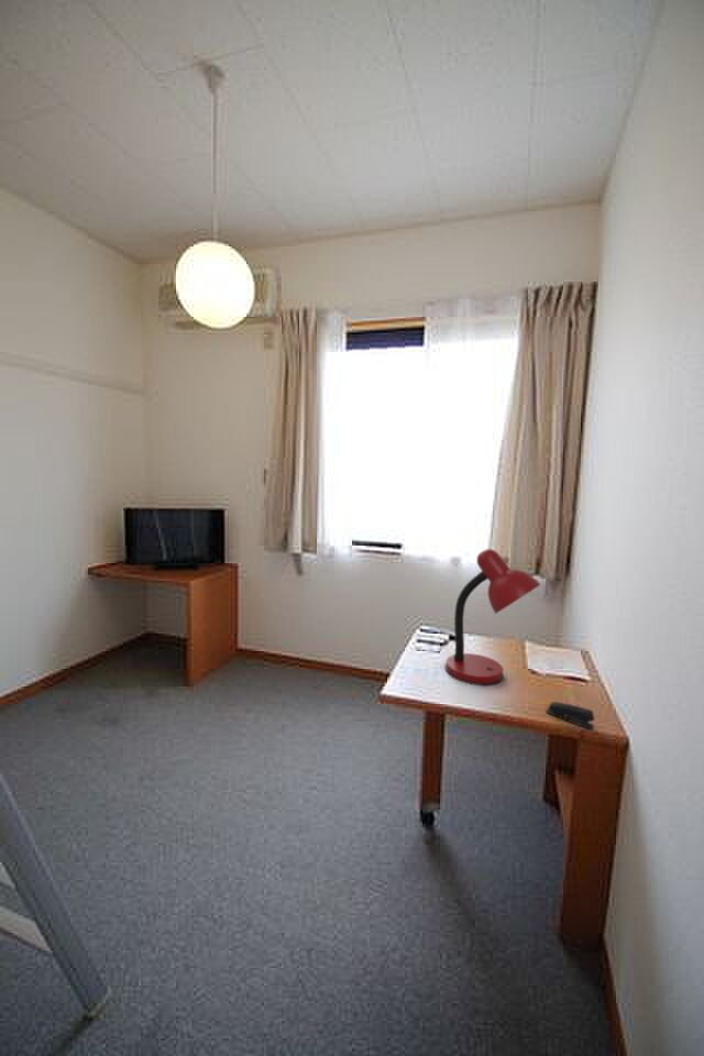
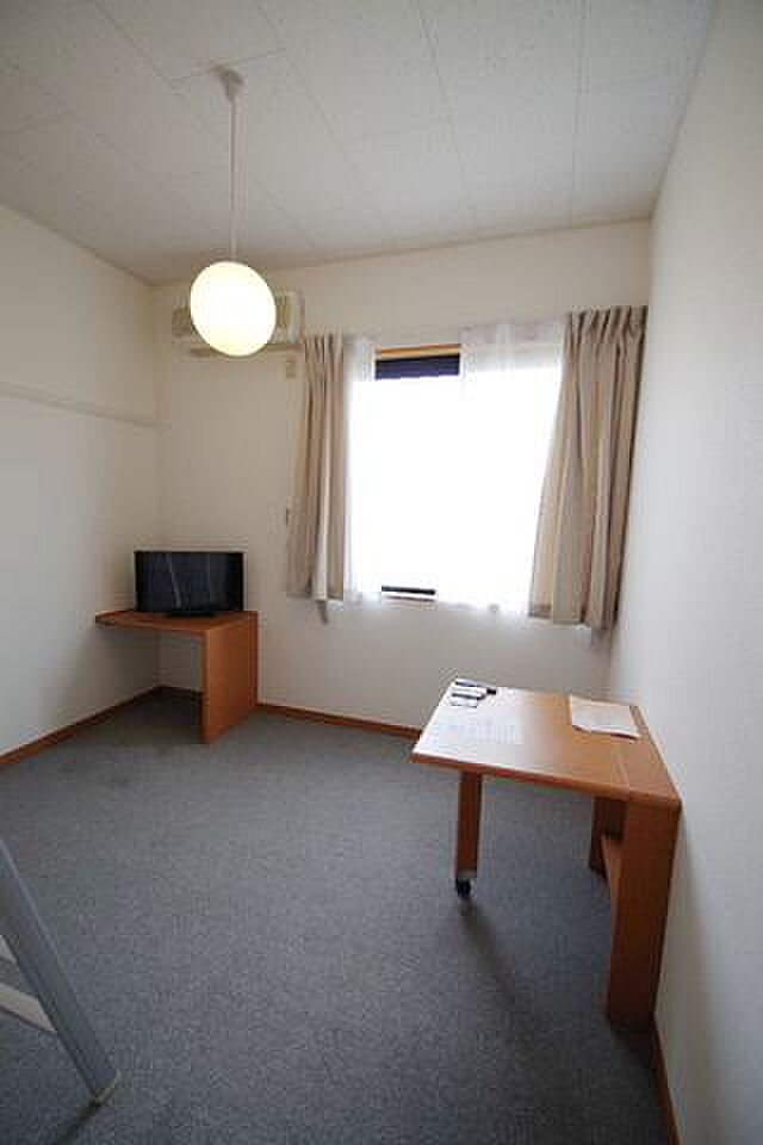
- desk lamp (494, 612)
- stapler (570, 711)
